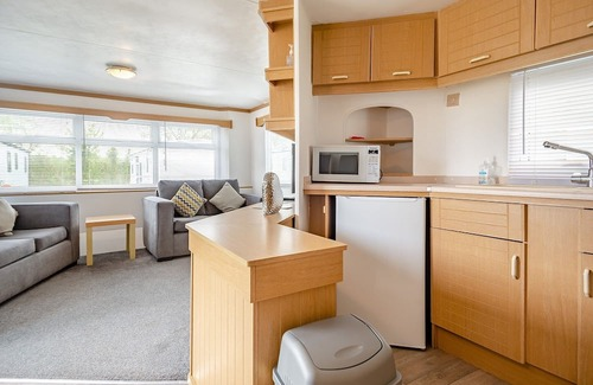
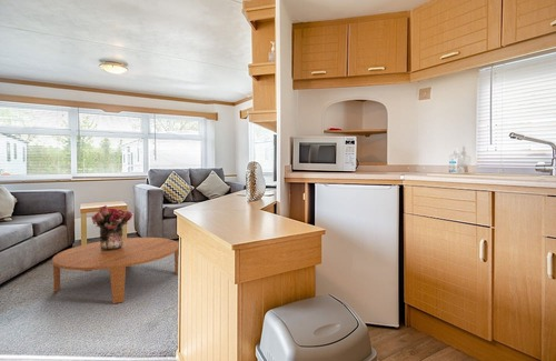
+ coffee table (121, 264)
+ bouquet (112, 227)
